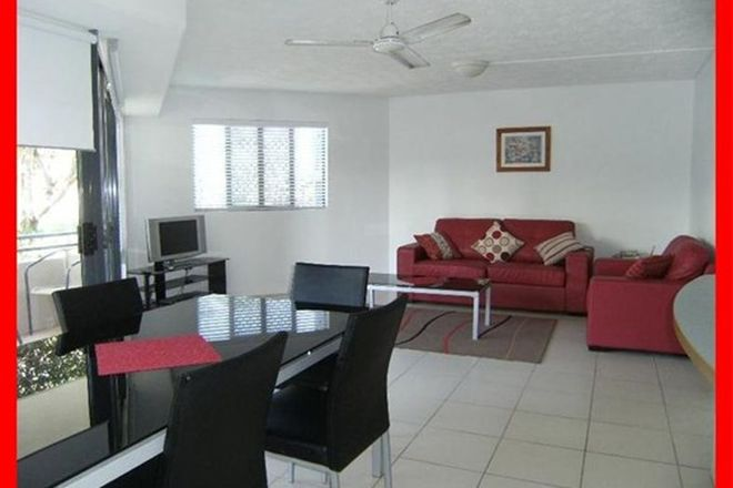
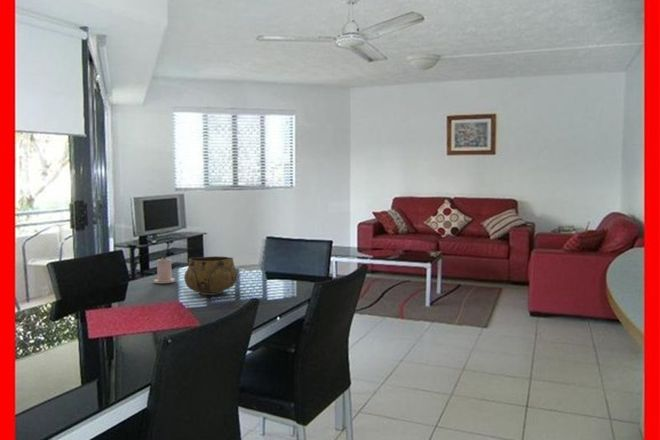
+ candle (164, 269)
+ decorative bowl (211, 275)
